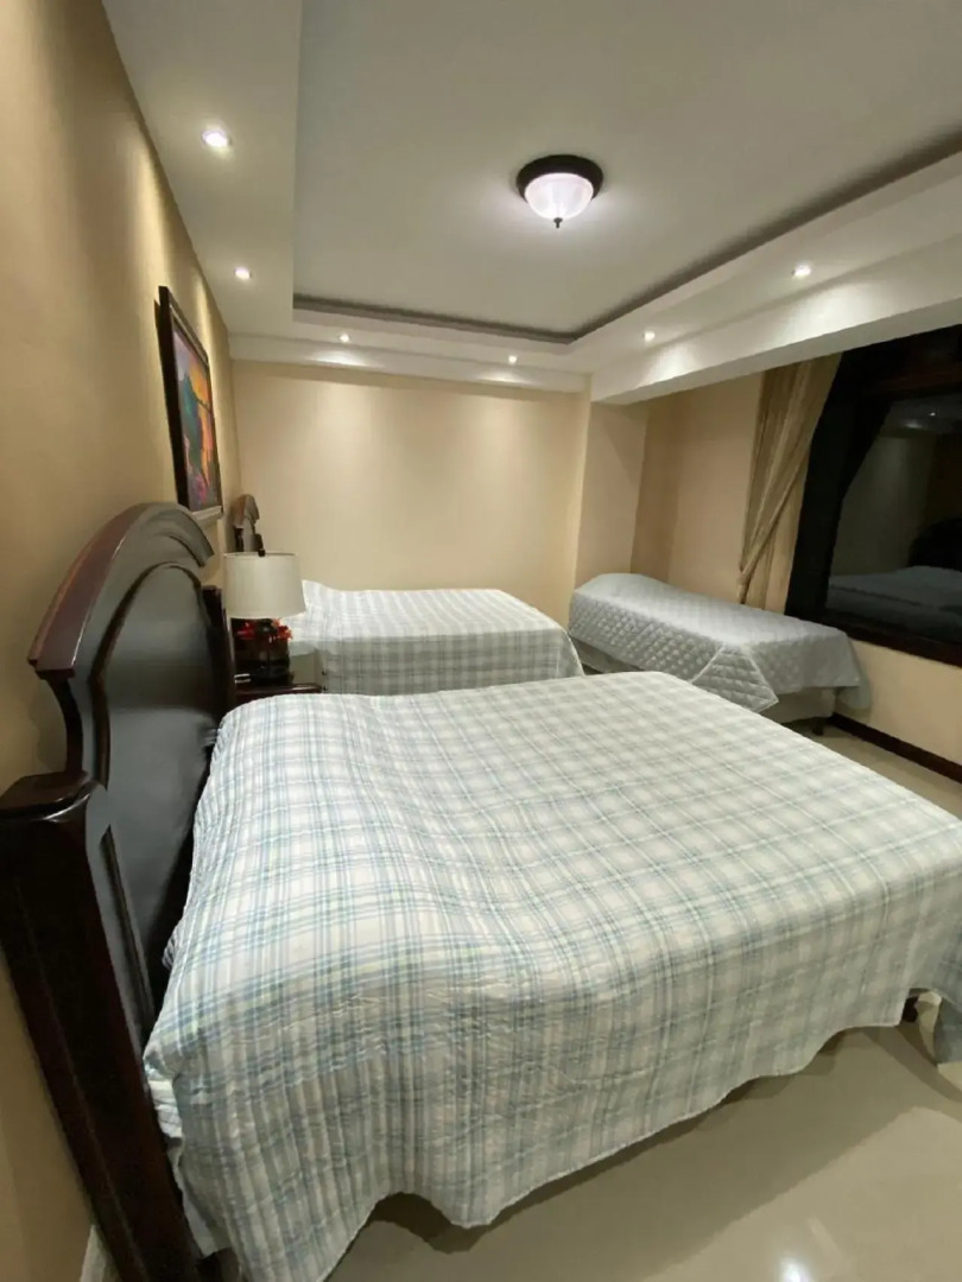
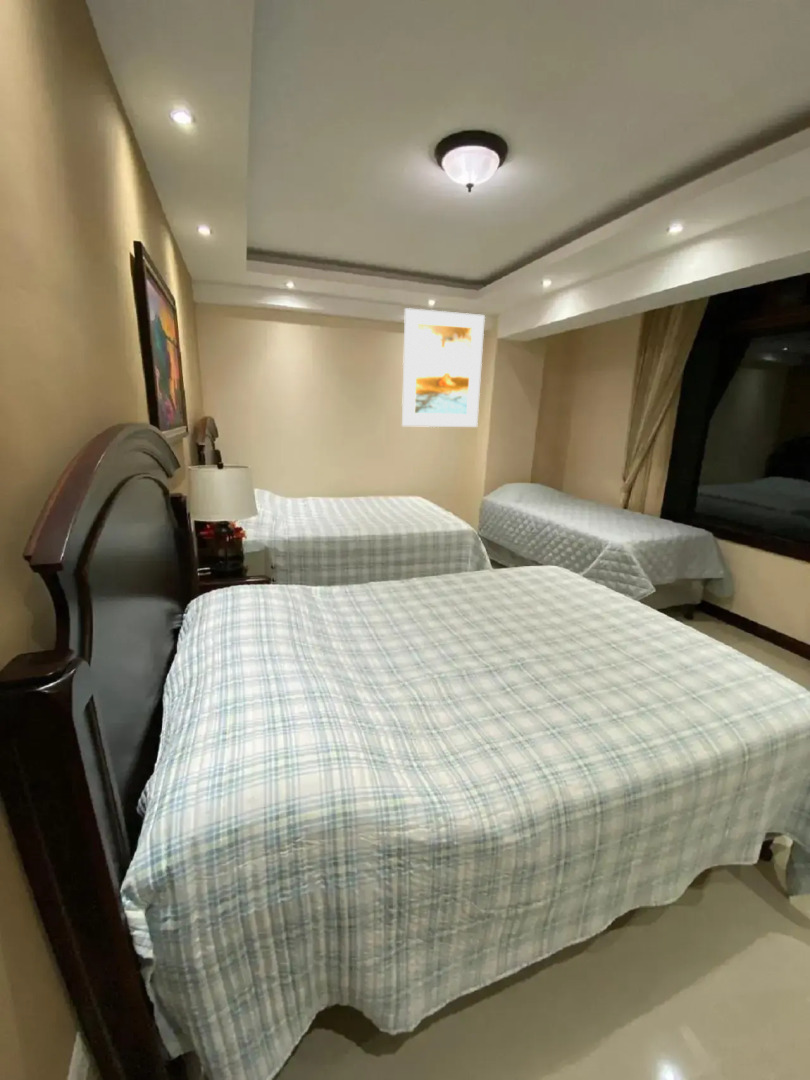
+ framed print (443, 371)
